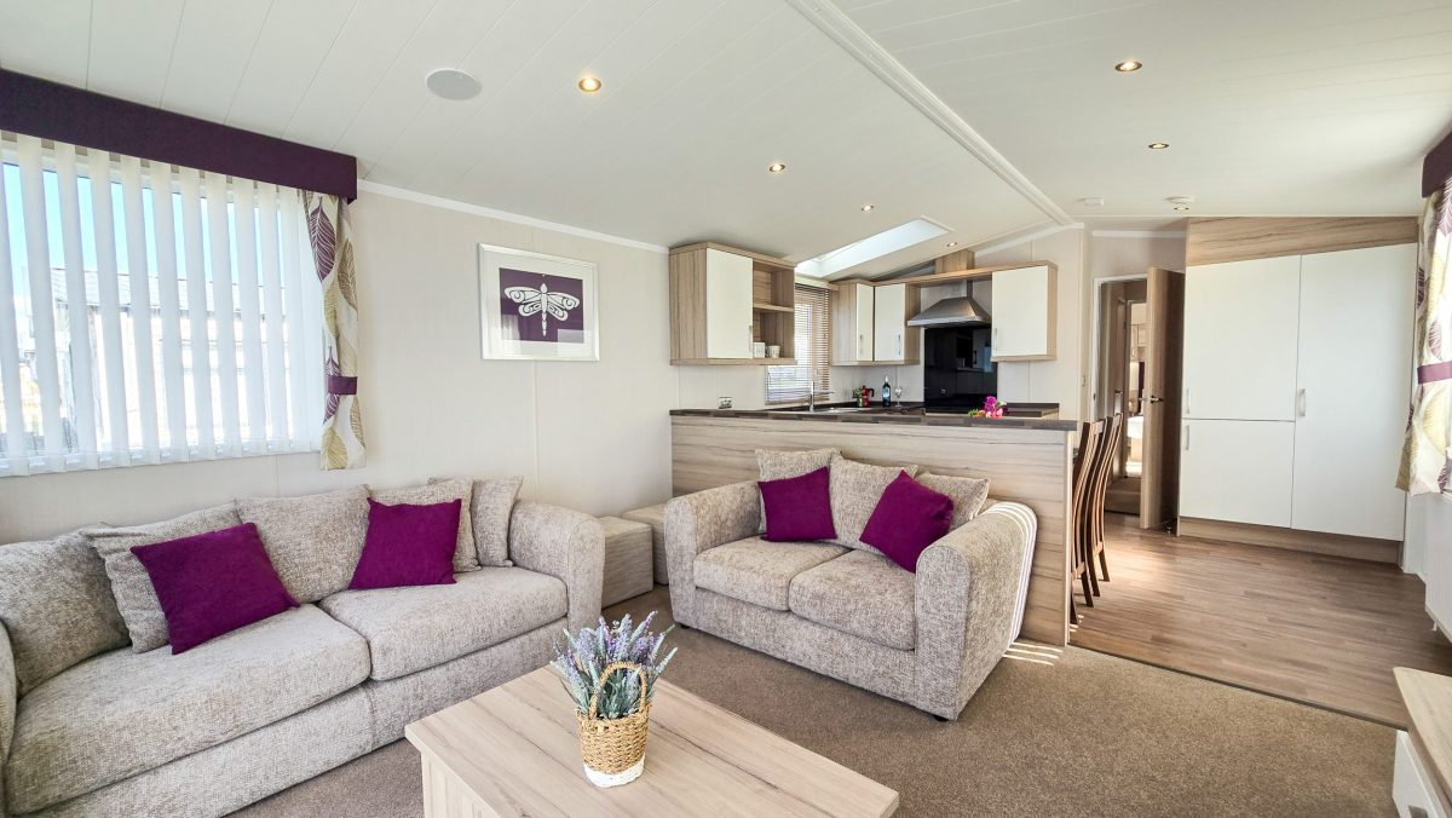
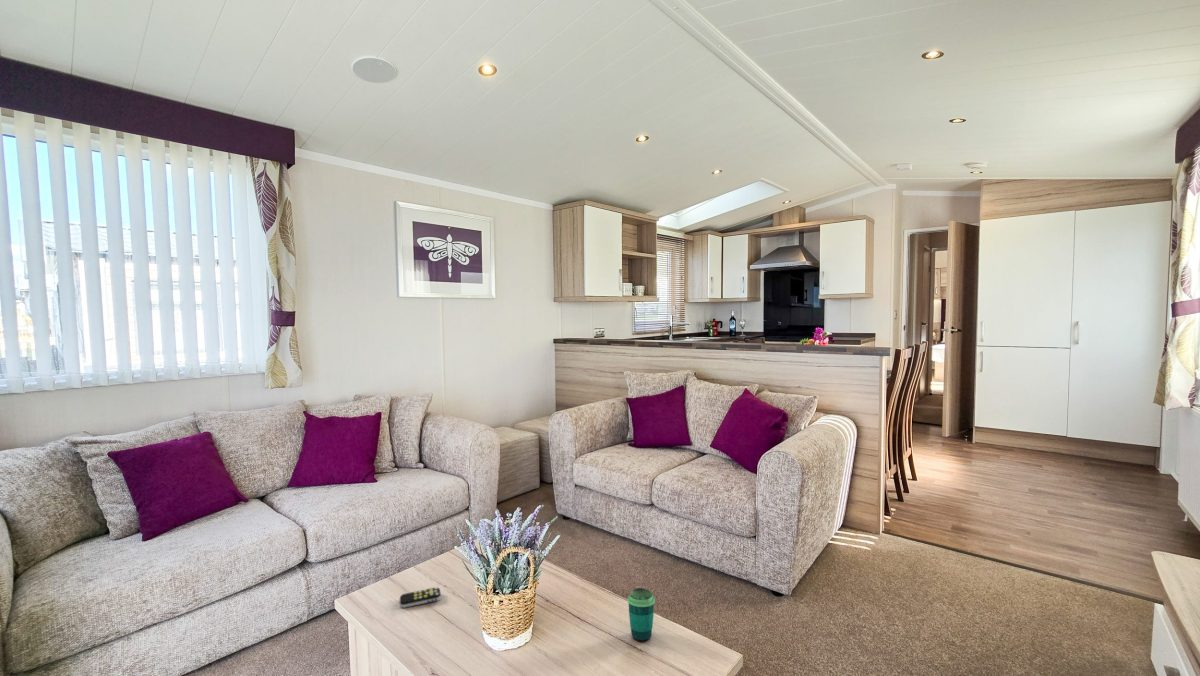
+ cup (641, 613)
+ remote control (420, 597)
